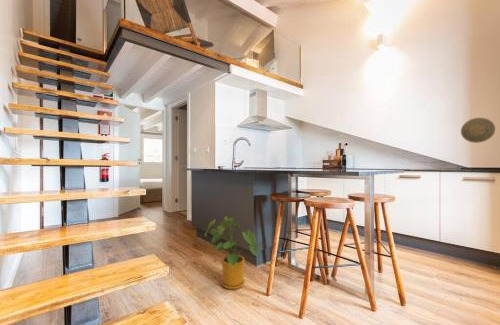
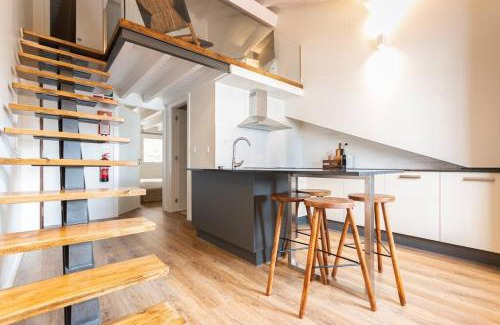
- house plant (230, 252)
- decorative plate (477, 130)
